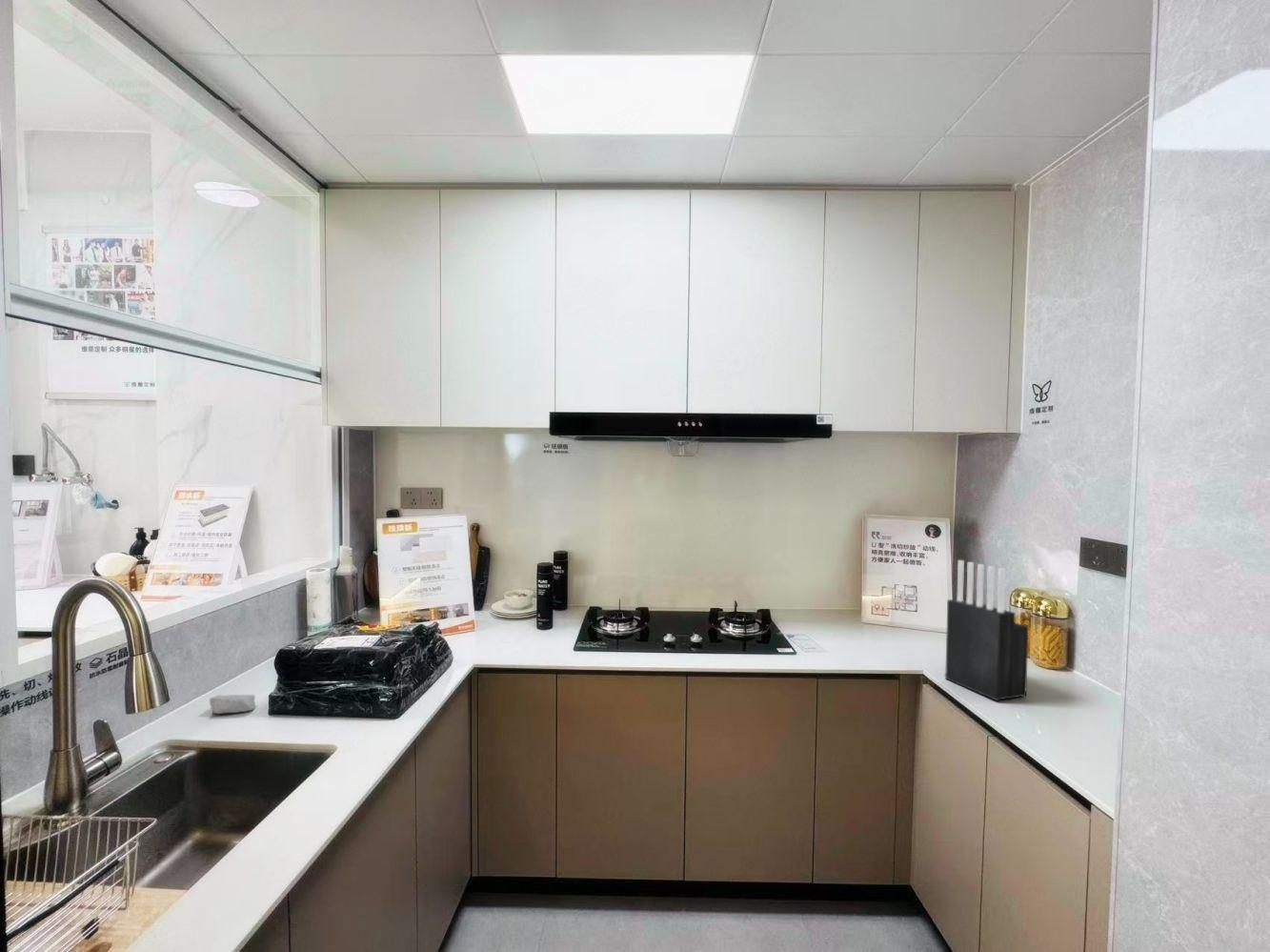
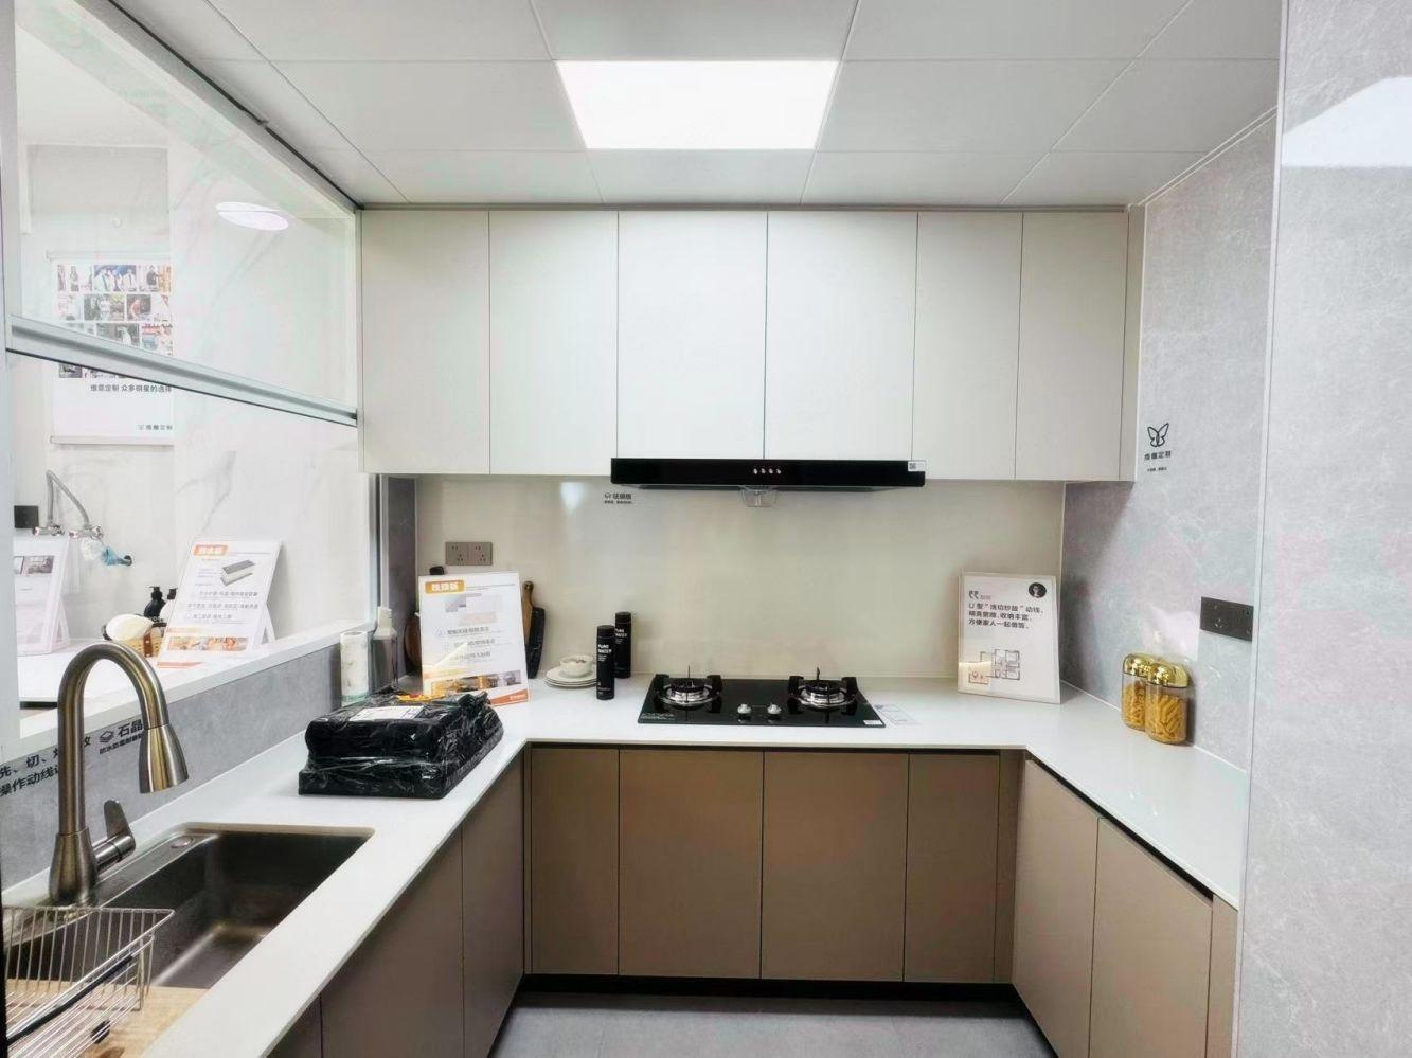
- soap bar (232, 701)
- knife block (989, 625)
